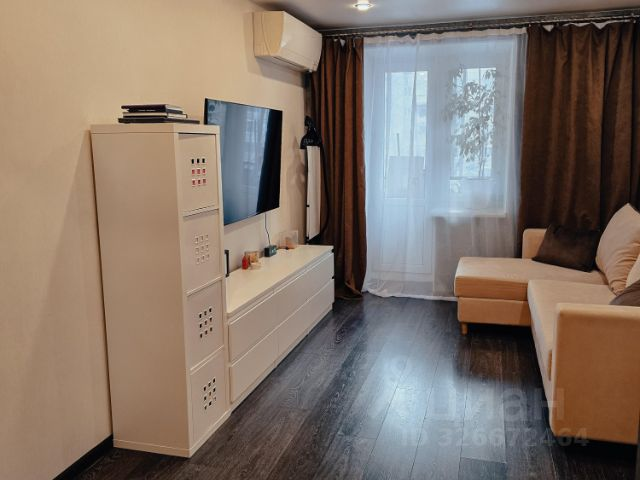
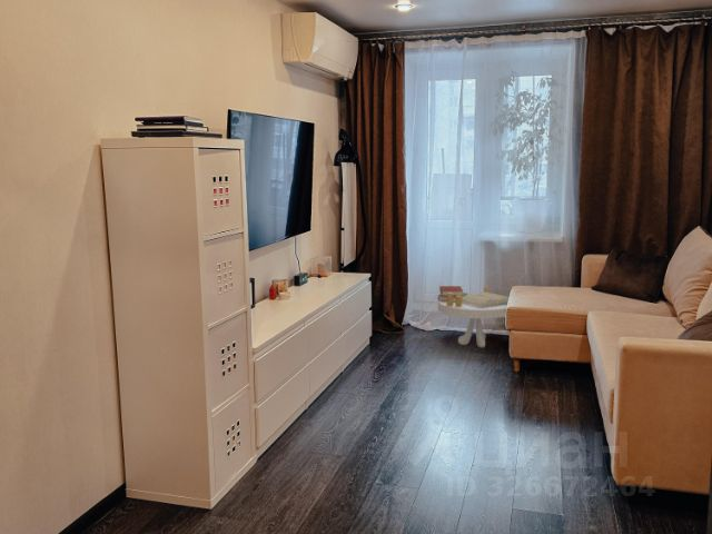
+ side table (475, 316)
